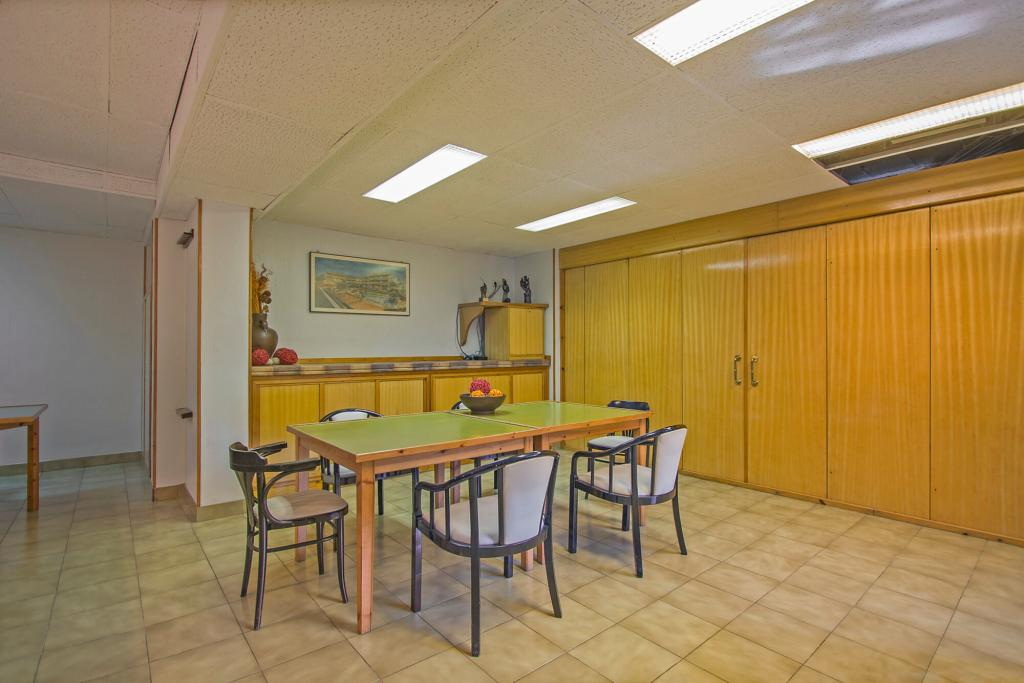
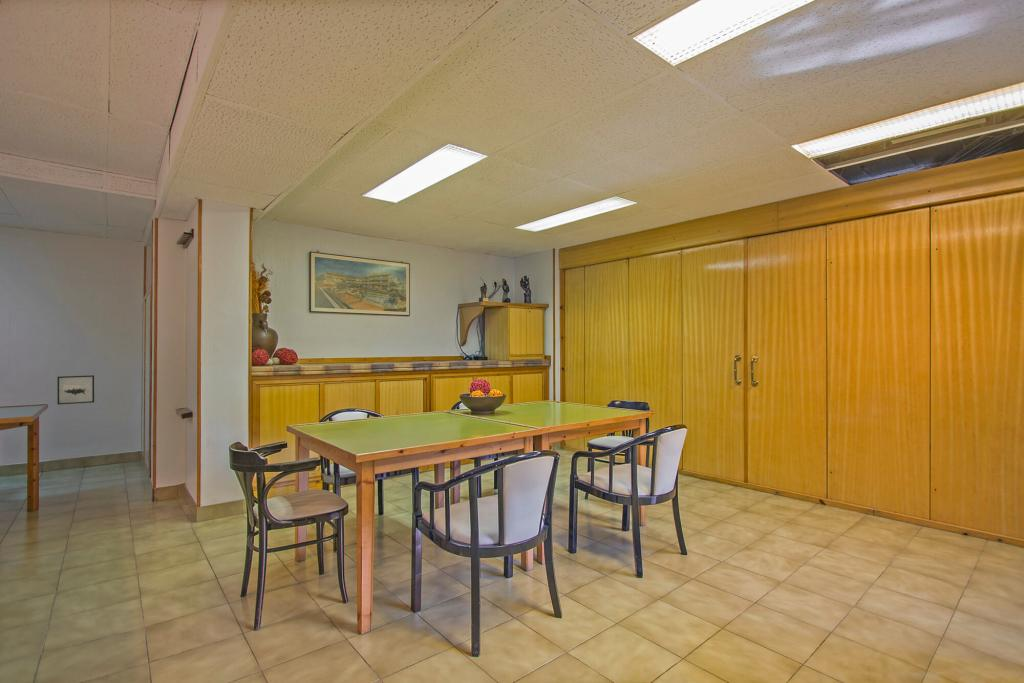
+ wall art (76, 389)
